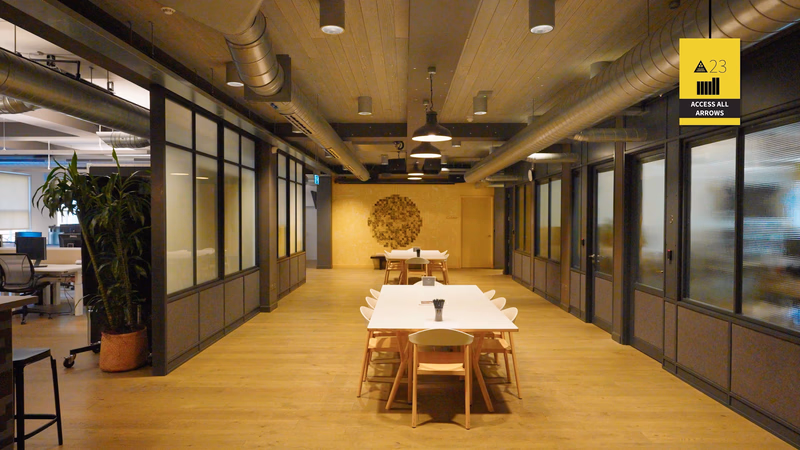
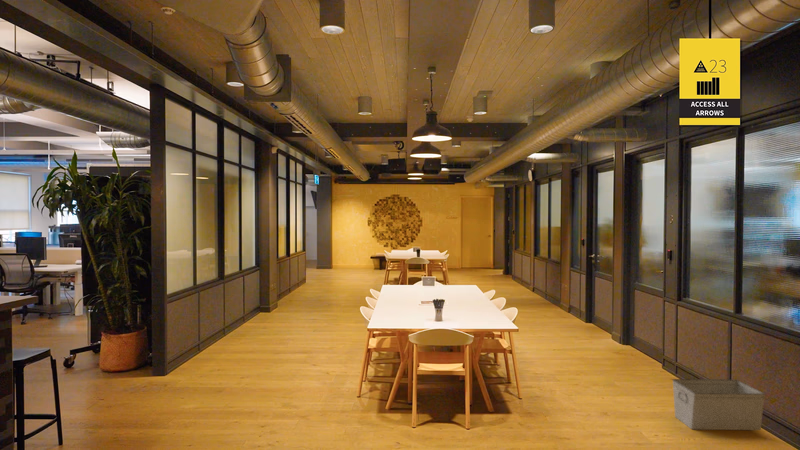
+ storage bin (716, 404)
